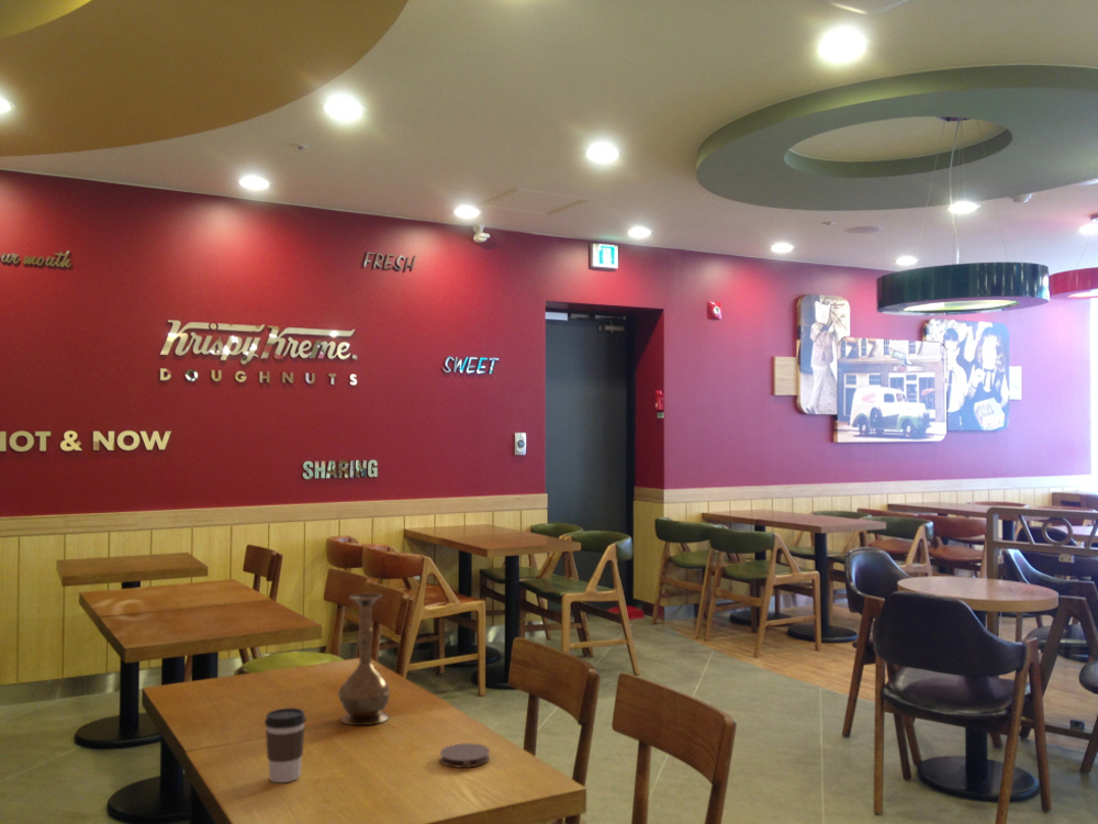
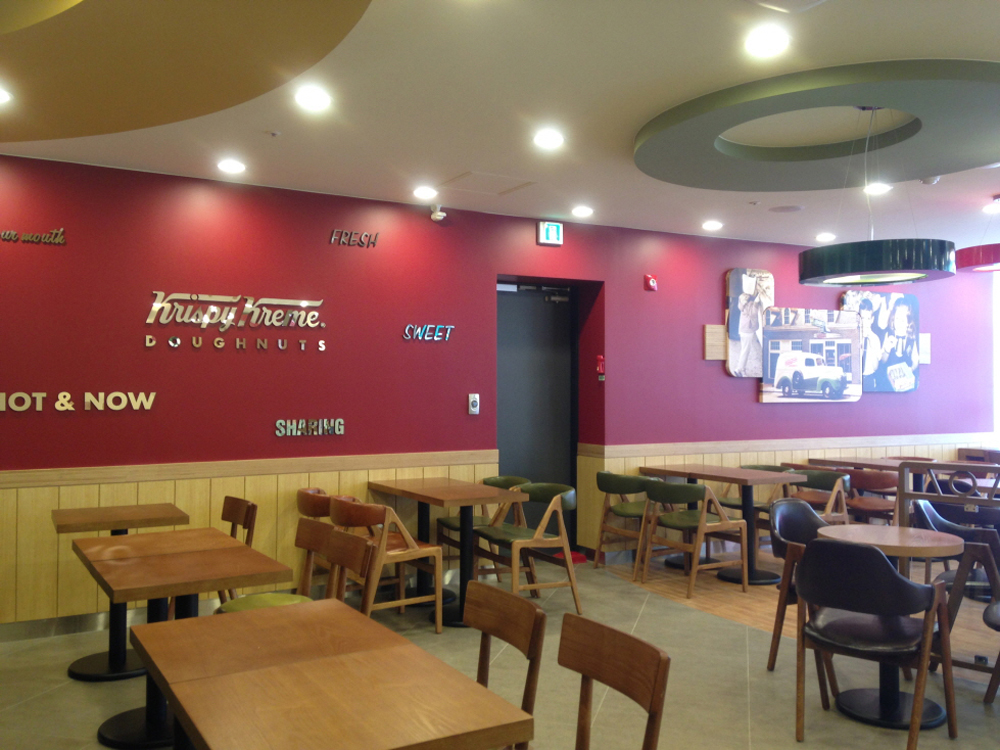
- coaster (464, 755)
- vase (365, 656)
- coffee cup (284, 745)
